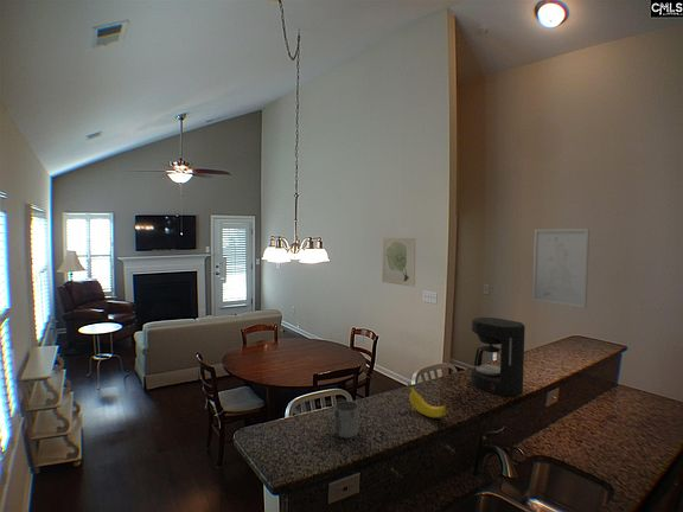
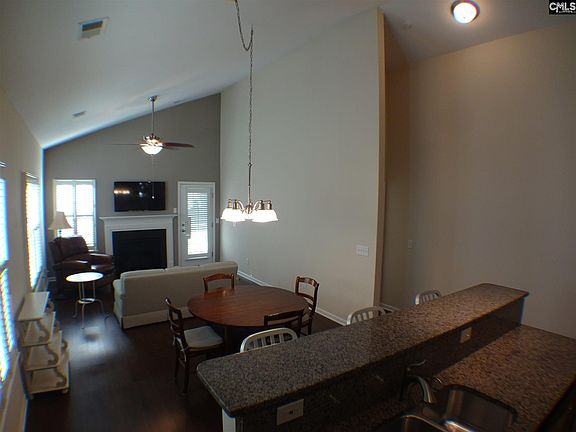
- banana (425, 402)
- wall art (397, 261)
- mug (342, 420)
- coffee maker (496, 351)
- wall art (558, 267)
